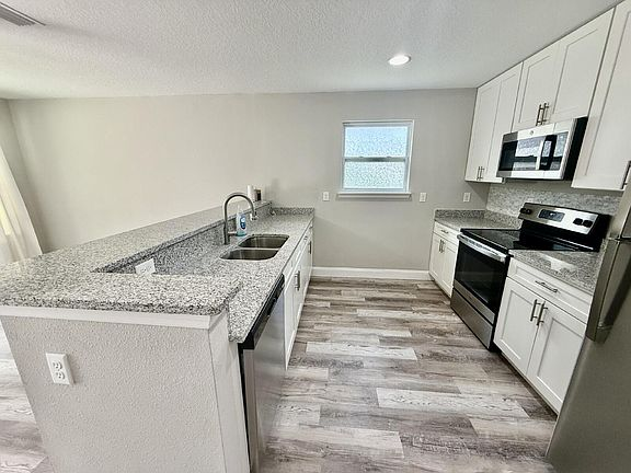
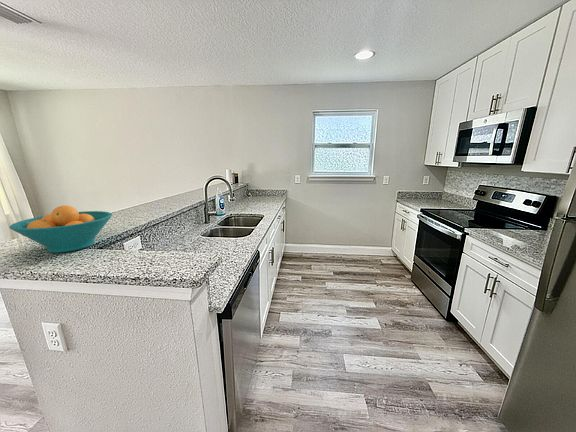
+ fruit bowl (67, 226)
